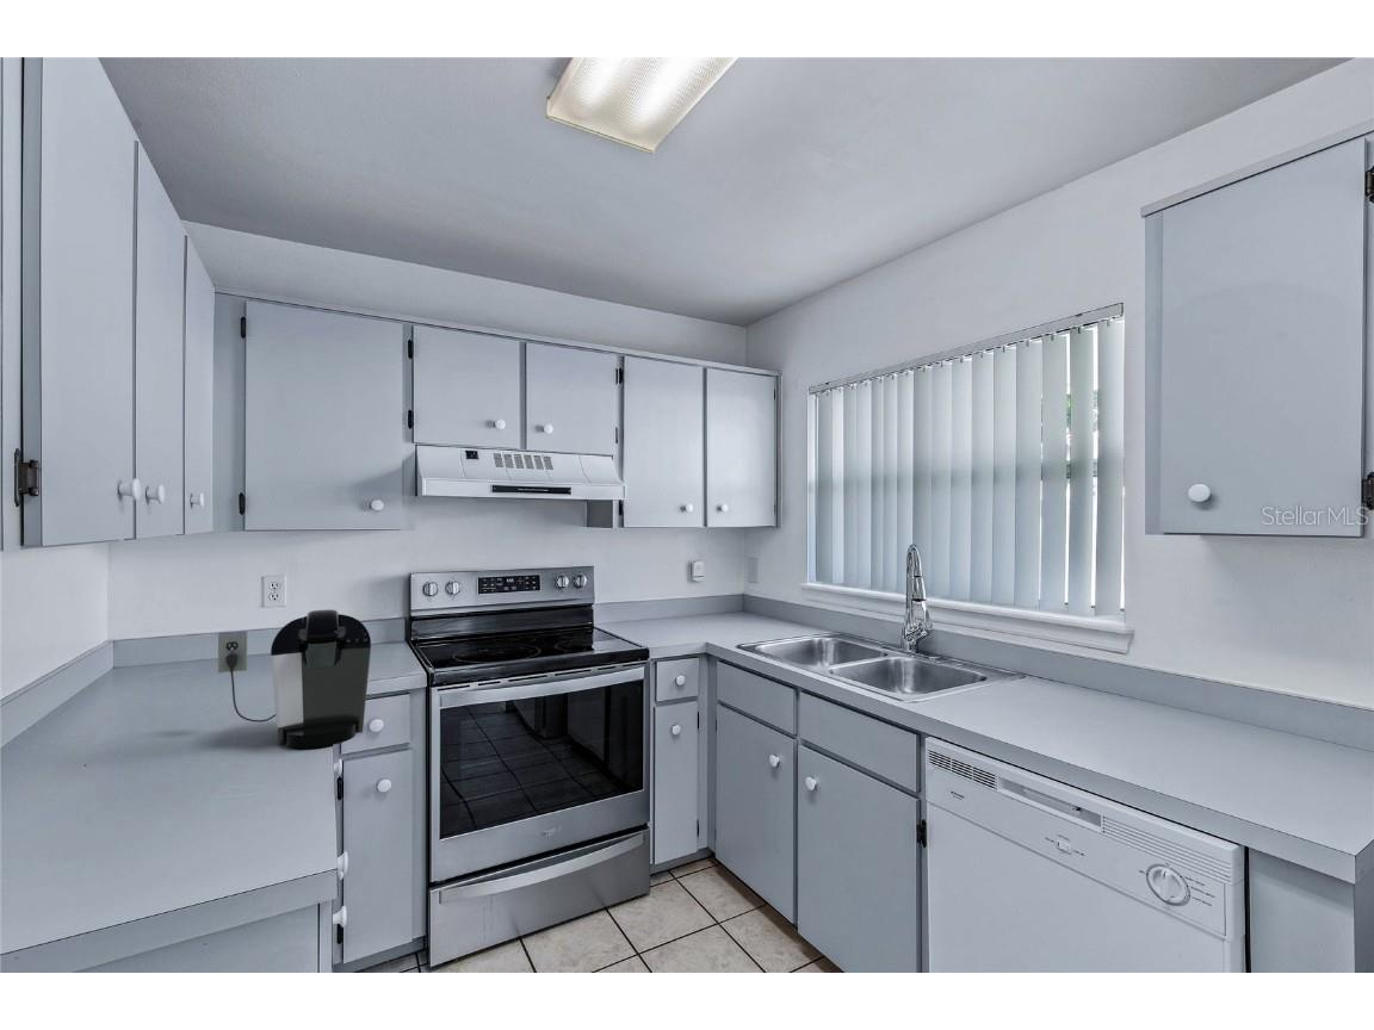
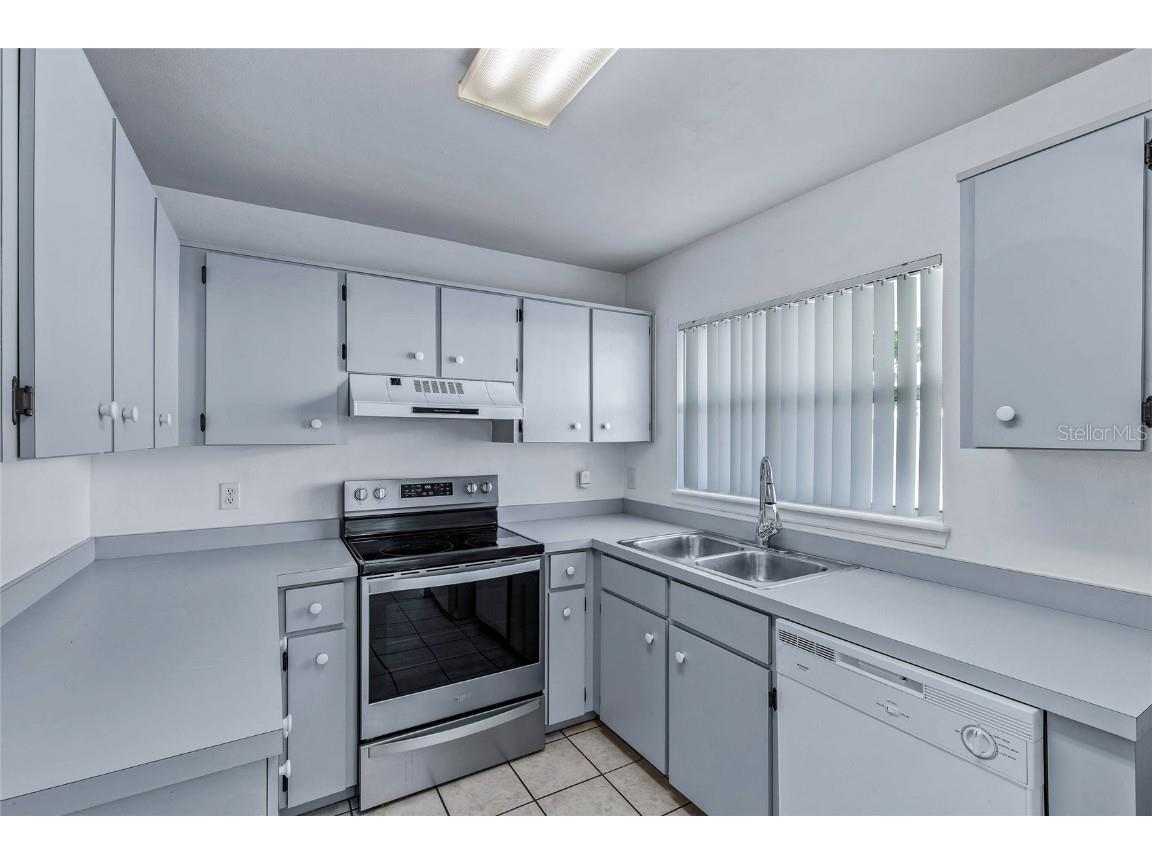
- coffee maker (293, 674)
